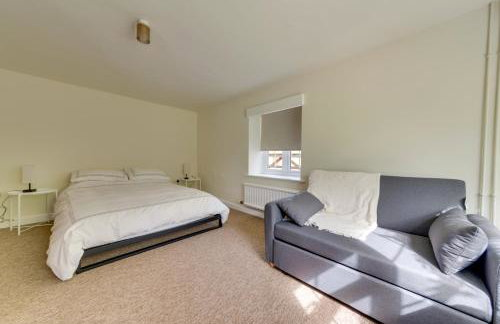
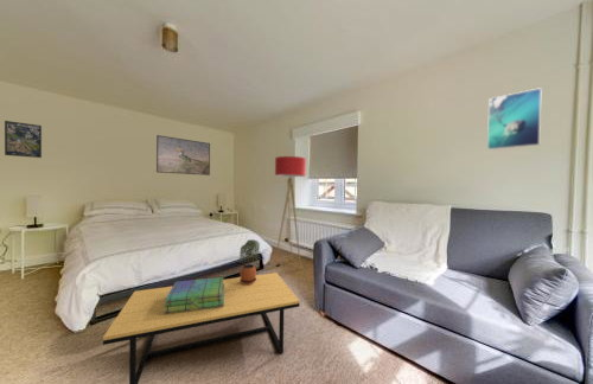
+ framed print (512, 121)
+ coffee table (213, 319)
+ stack of books (197, 293)
+ floor lamp (289, 212)
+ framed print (185, 156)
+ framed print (24, 140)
+ potted plant (248, 260)
